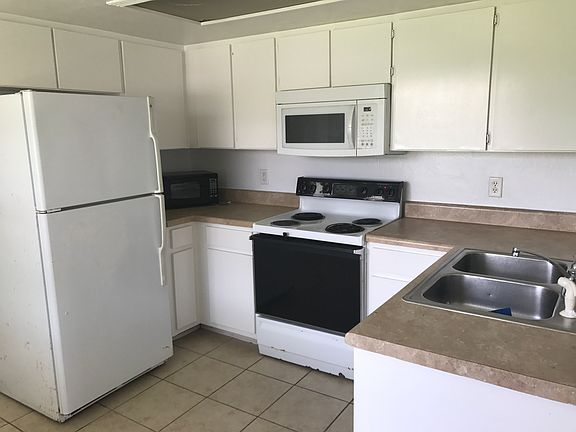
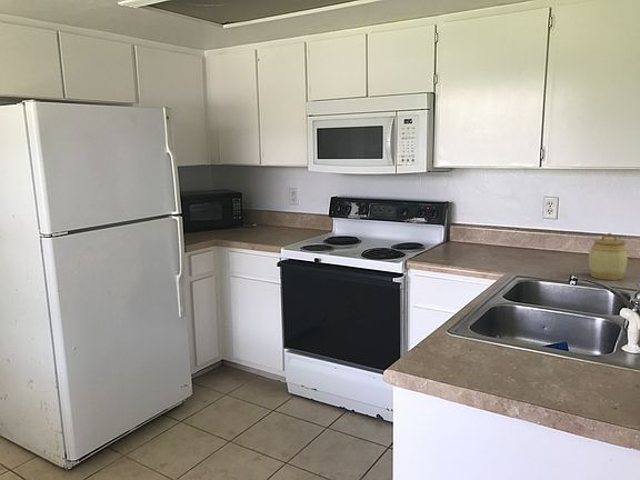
+ jar (608, 254)
